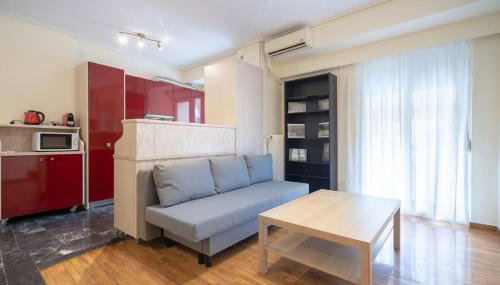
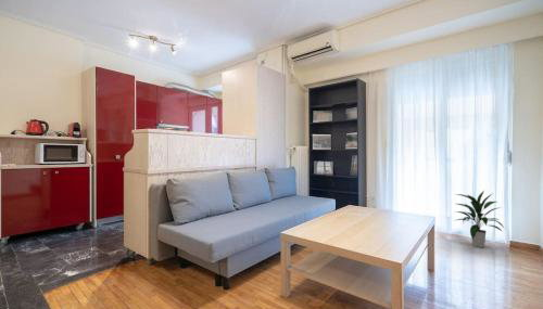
+ indoor plant (477, 217)
